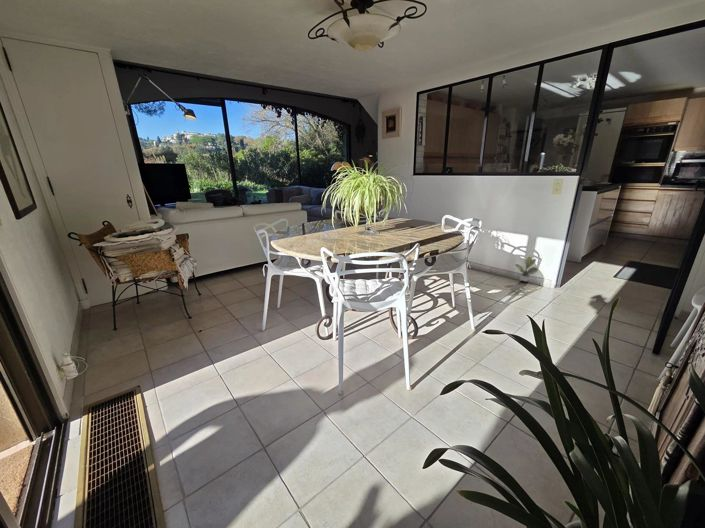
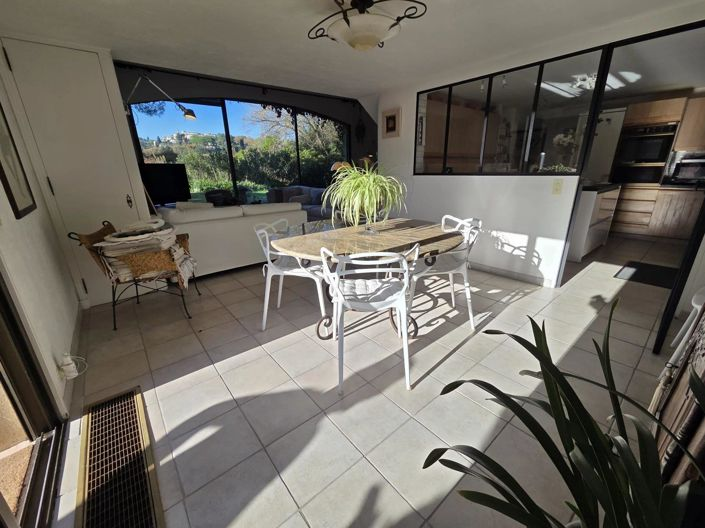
- potted plant (525, 270)
